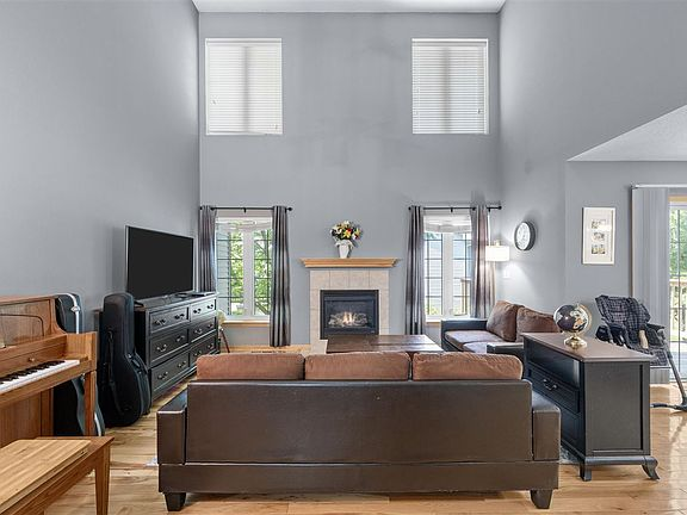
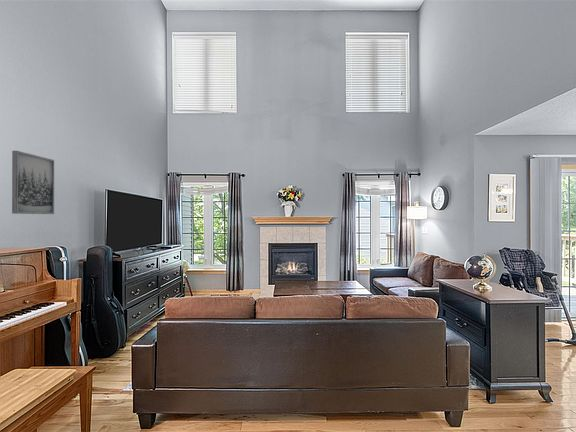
+ wall art (34, 184)
